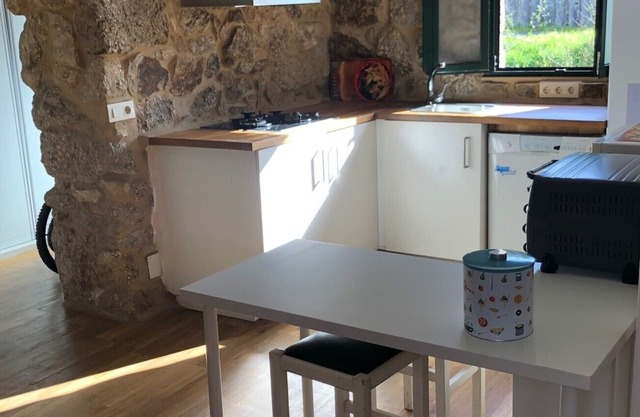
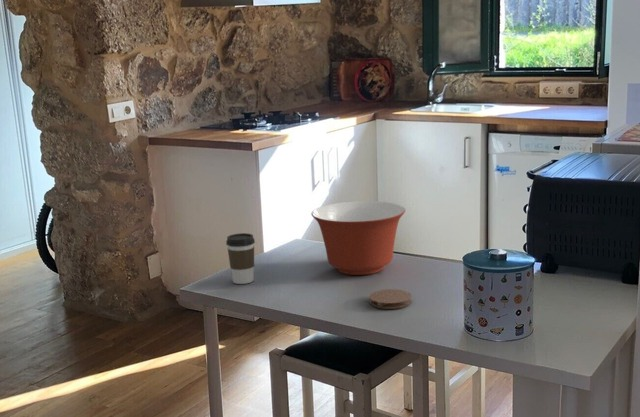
+ mixing bowl (359, 239)
+ coffee cup (241, 258)
+ coaster (390, 298)
